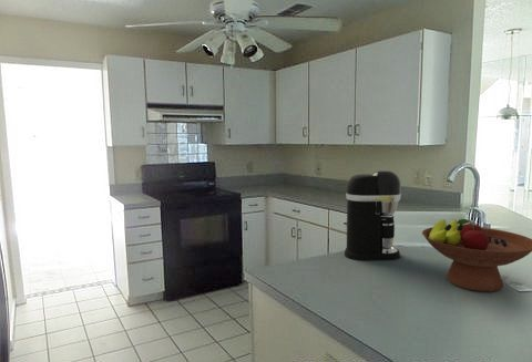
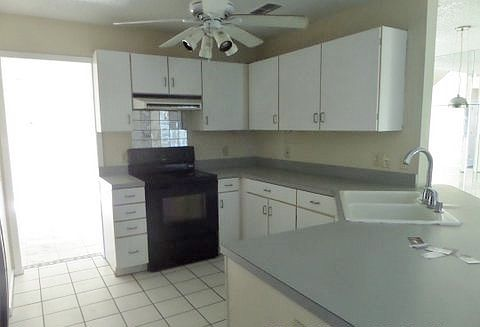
- fruit bowl (475, 250)
- coffee maker (372, 213)
